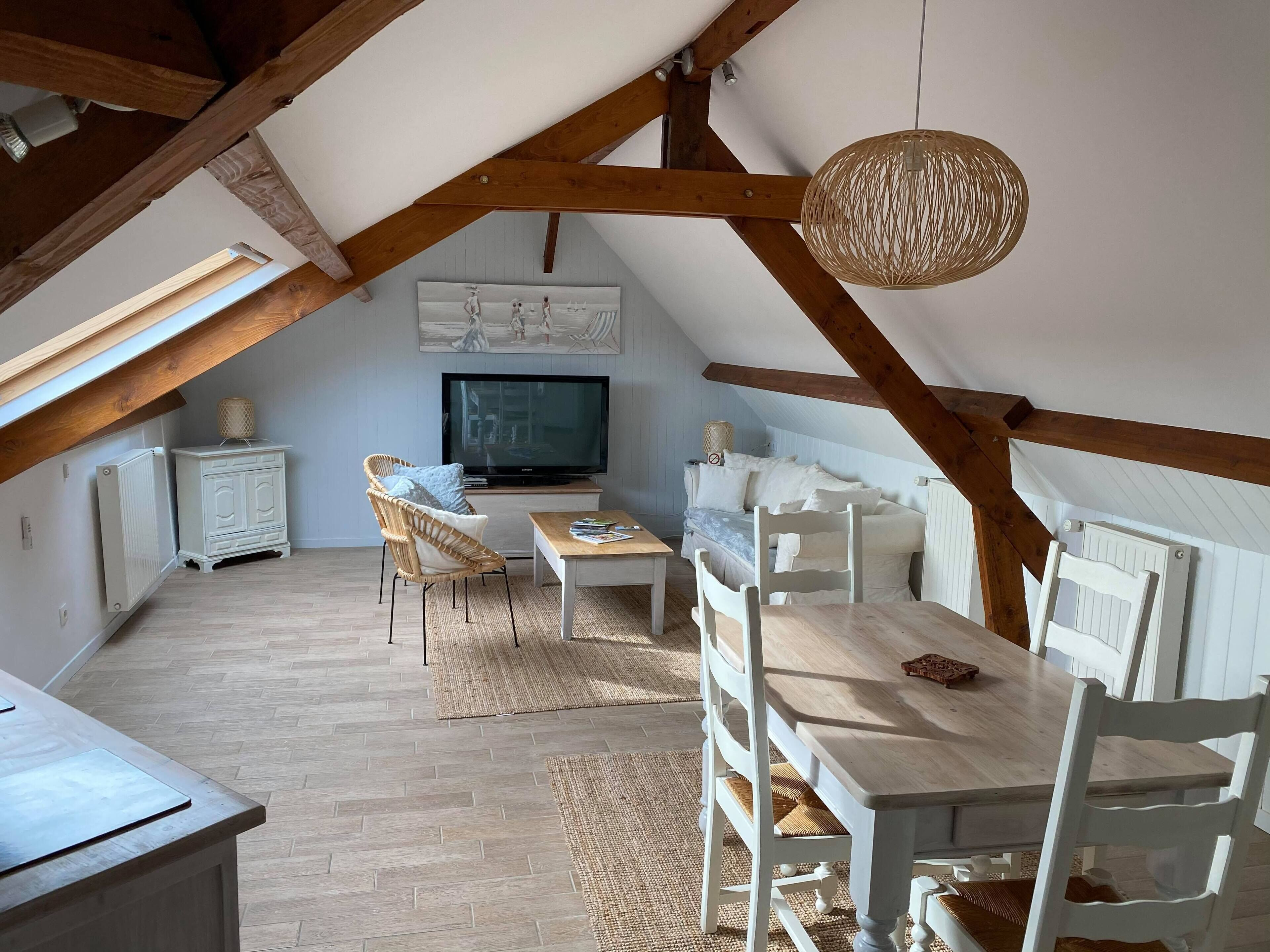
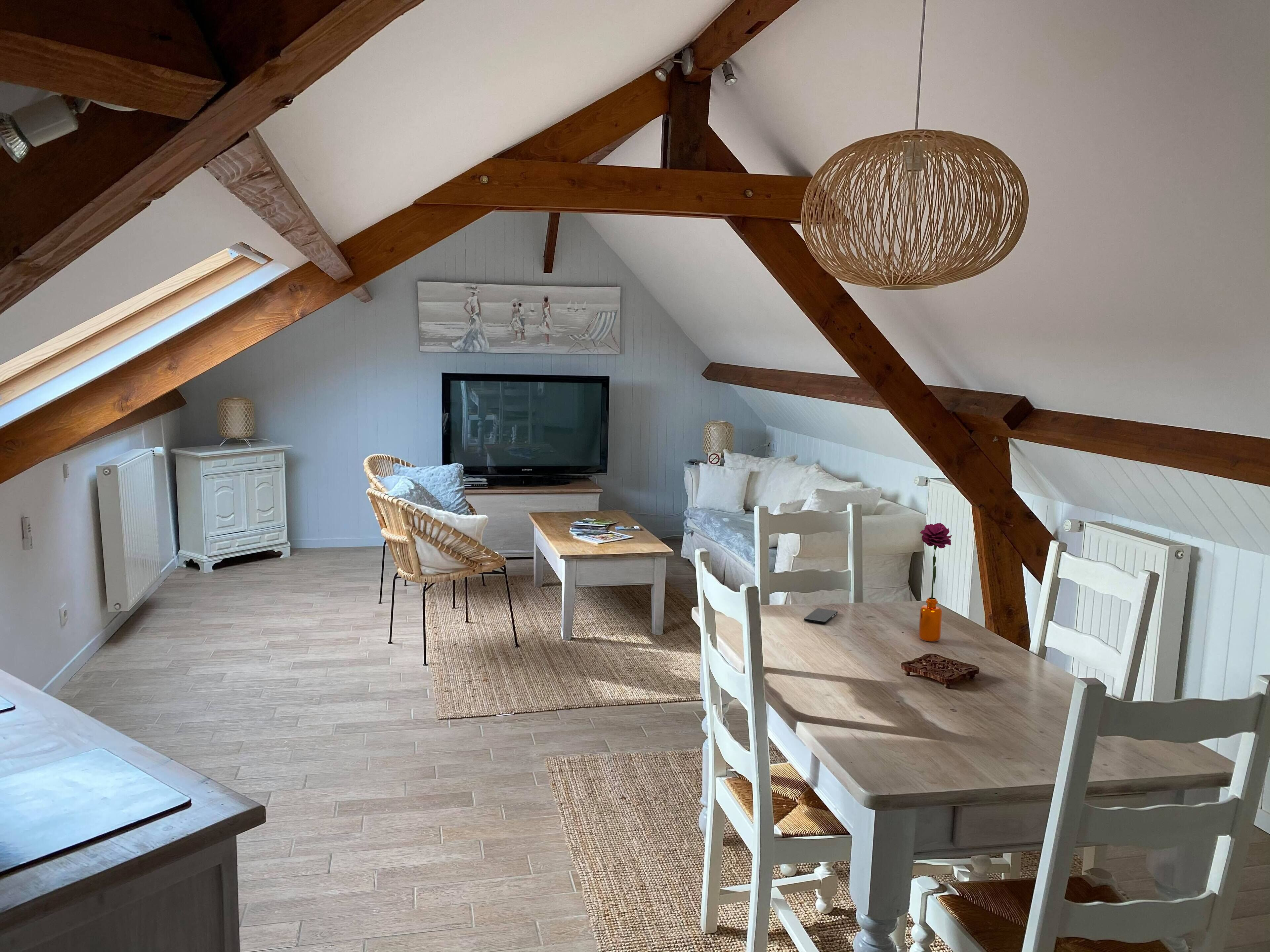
+ smartphone (821, 616)
+ flower (932, 581)
